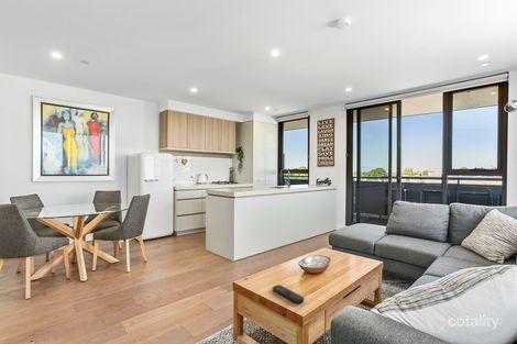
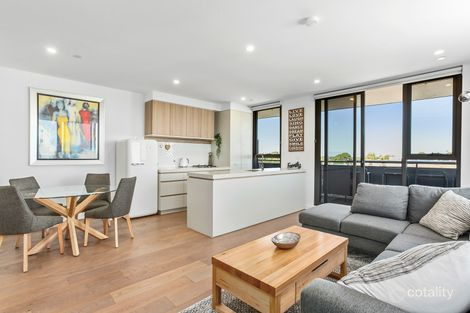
- remote control (287, 292)
